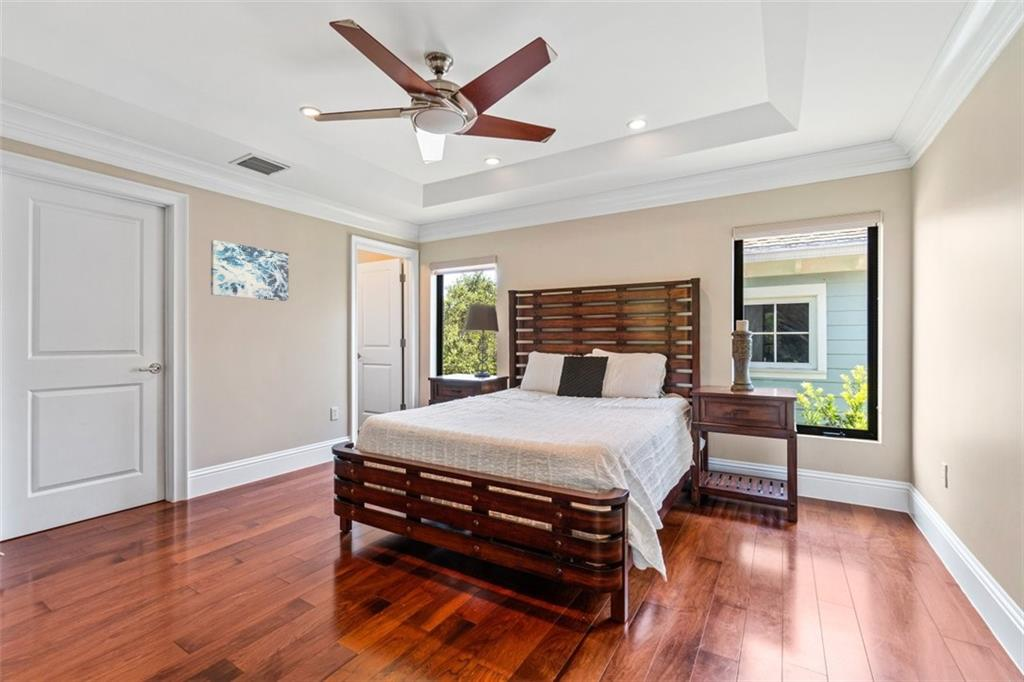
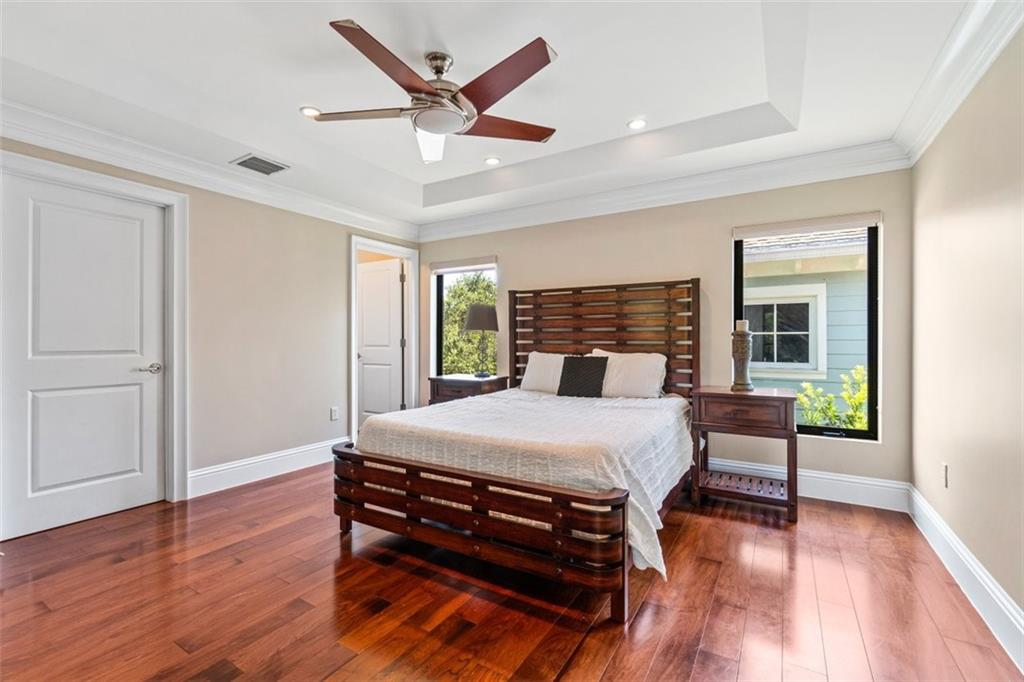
- wall art (252, 272)
